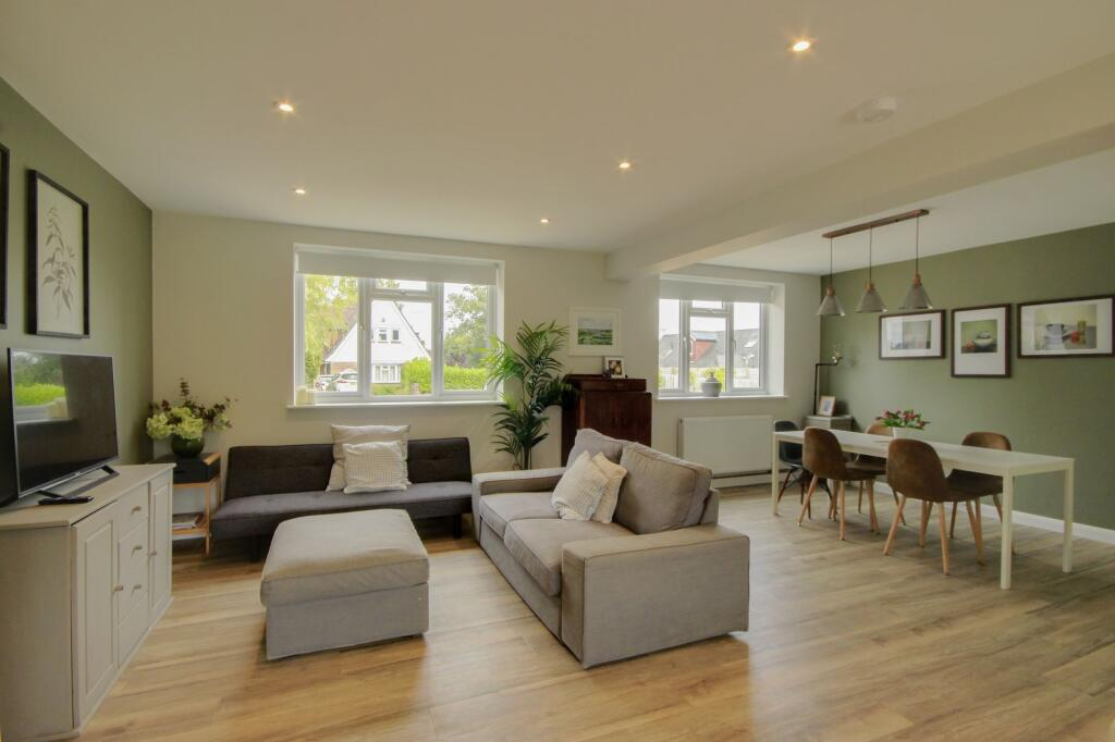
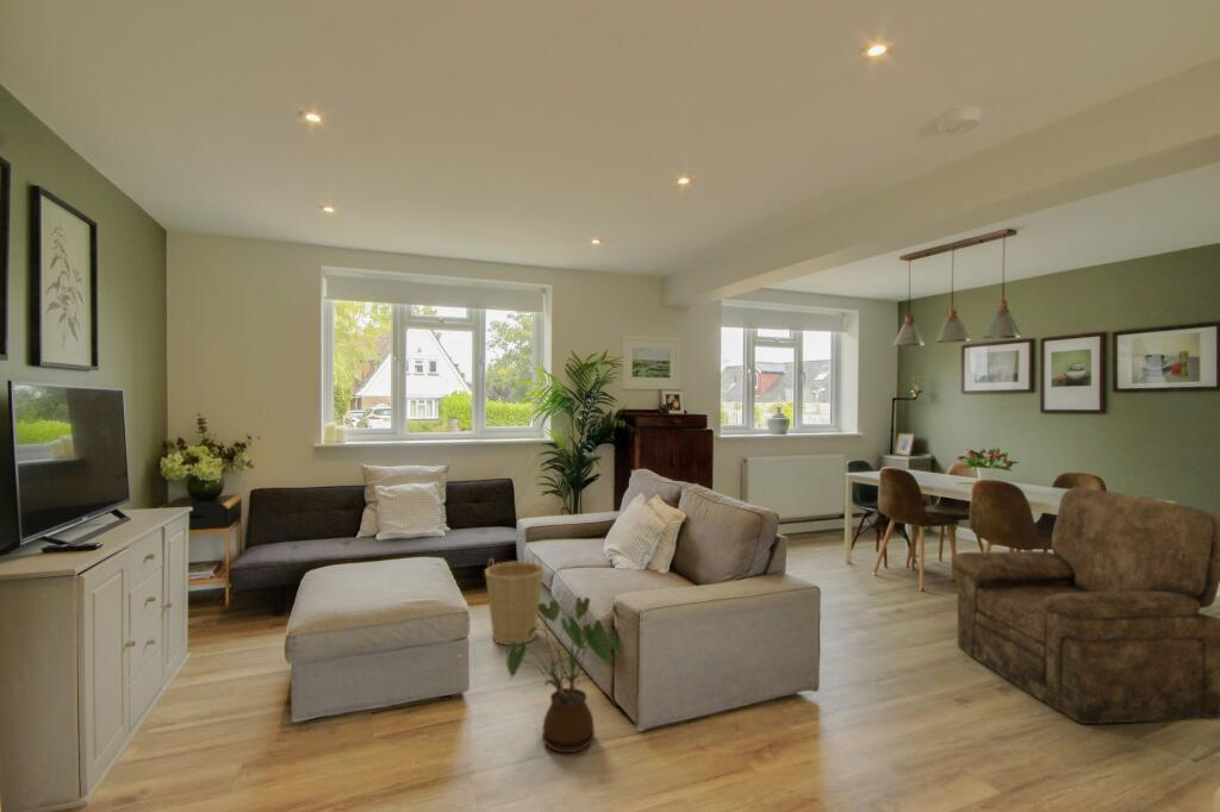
+ armchair (1076, 586)
+ house plant (565, 674)
+ basket (513, 595)
